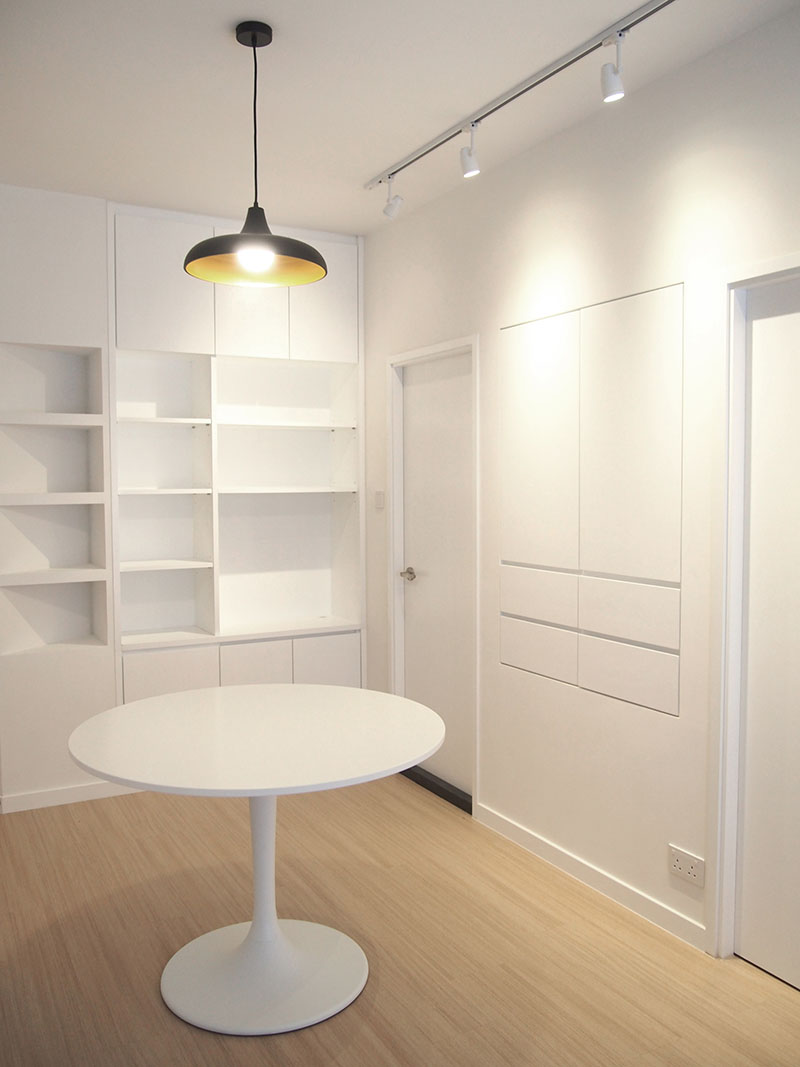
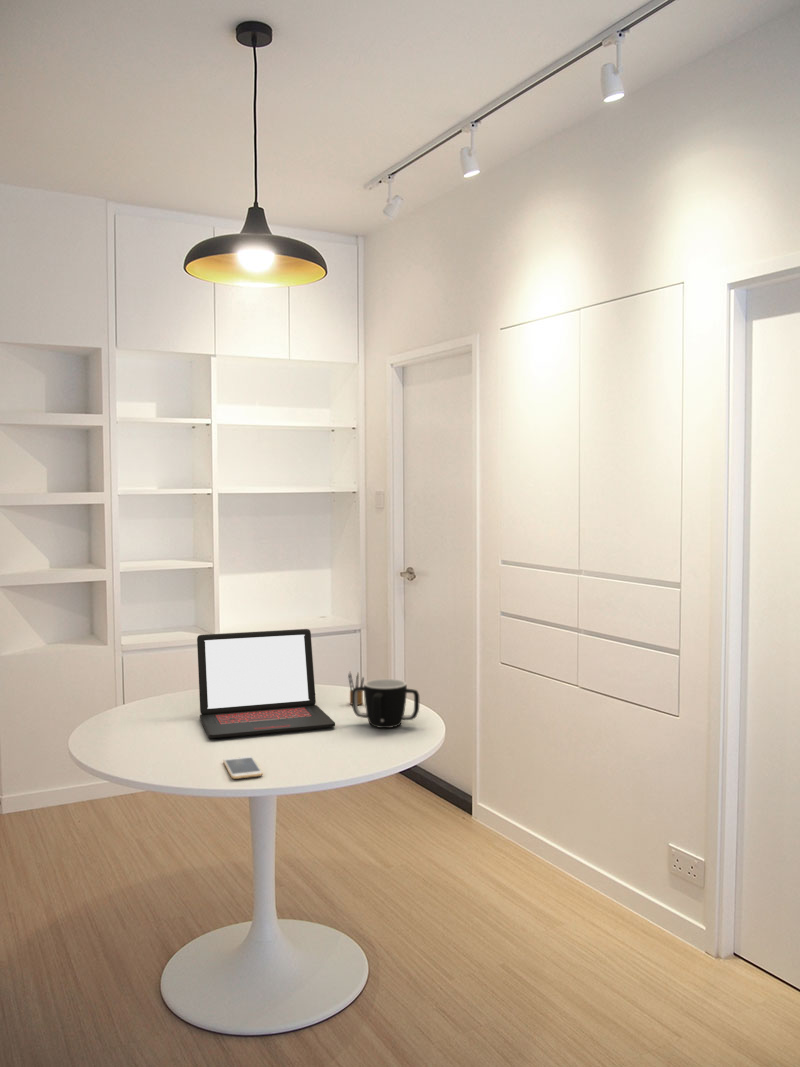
+ mug (385, 703)
+ smartphone (242, 767)
+ laptop (264, 680)
+ pencil box (355, 686)
